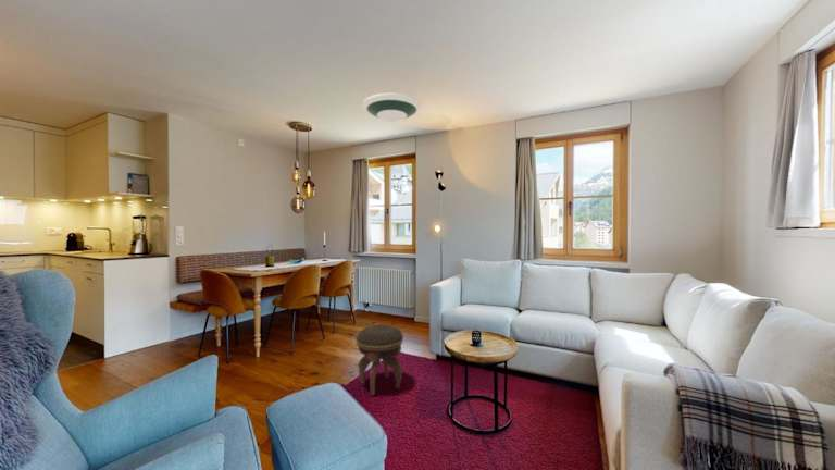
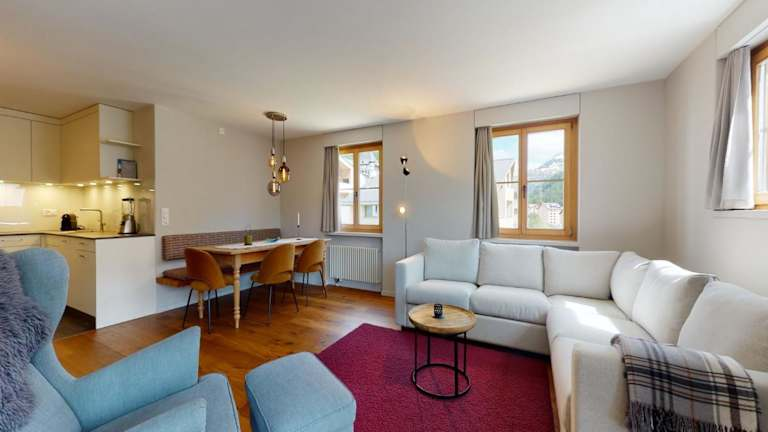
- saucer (391, 113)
- footstool (379, 357)
